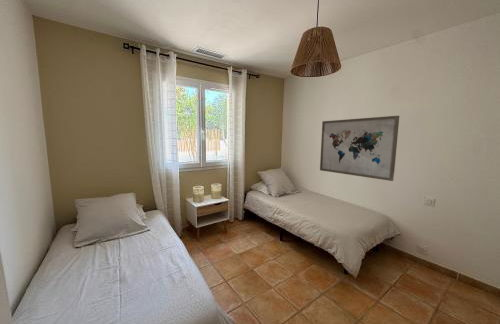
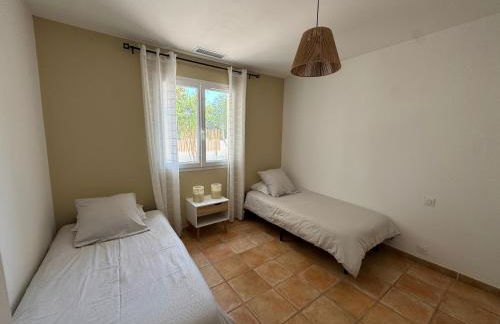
- wall art (353, 147)
